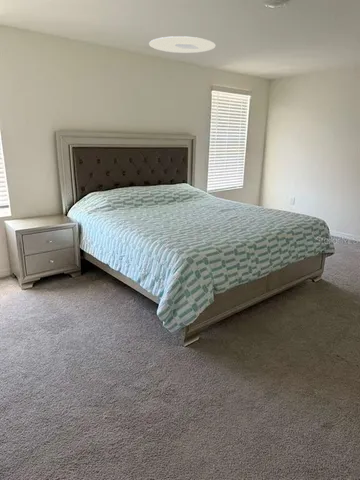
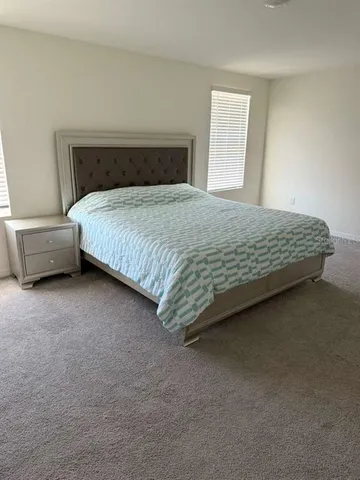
- ceiling light (182, 41)
